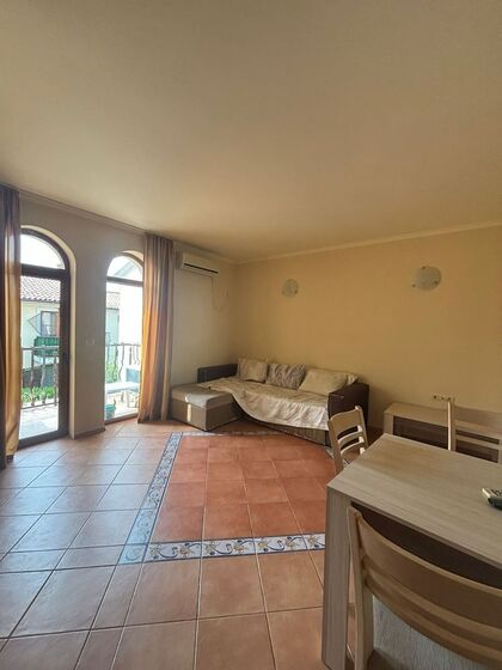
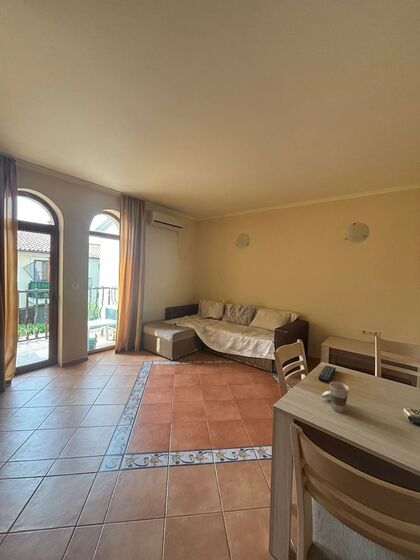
+ remote control (327, 373)
+ cup (335, 394)
